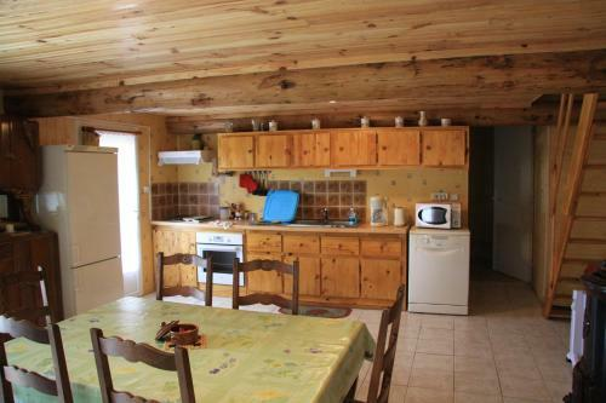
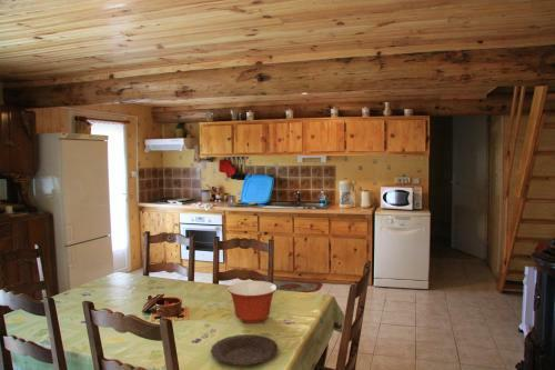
+ mixing bowl (252, 302)
+ plate (244, 351)
